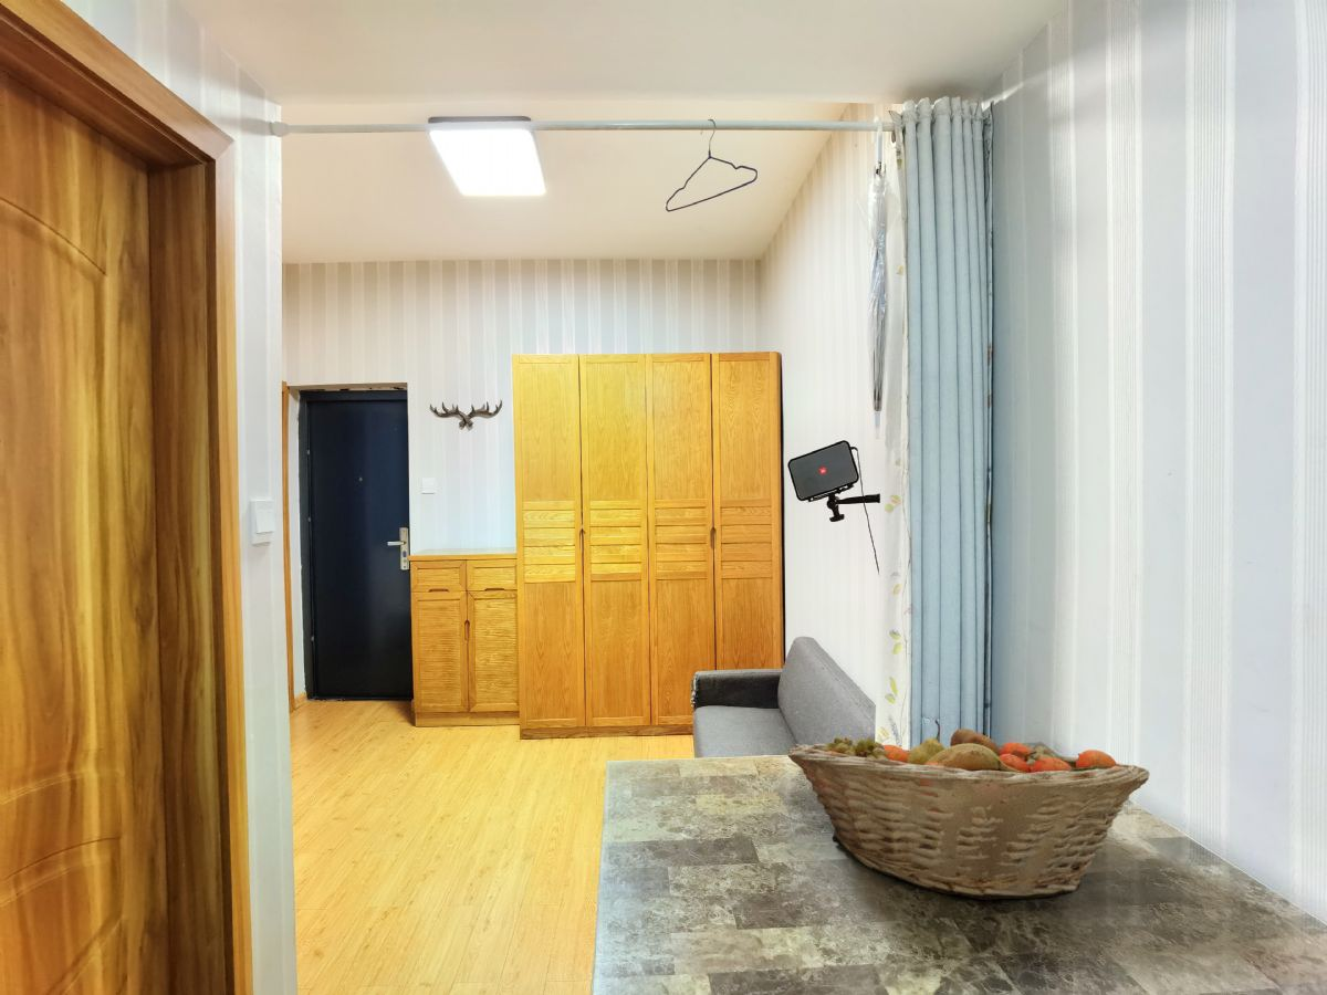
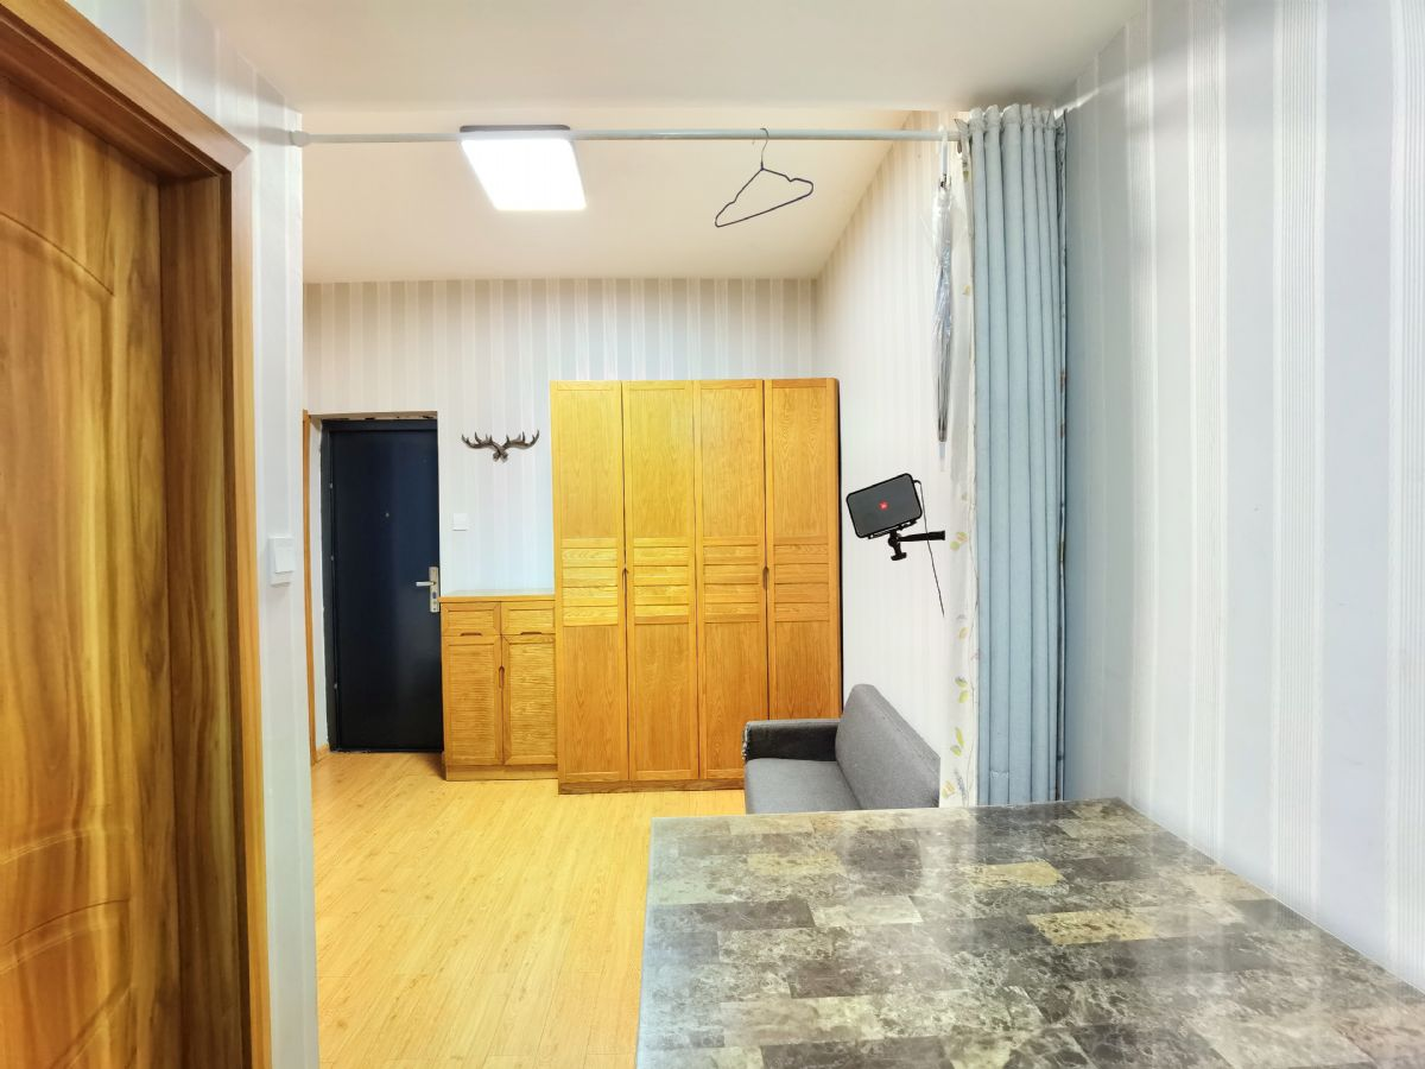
- fruit basket (952, 785)
